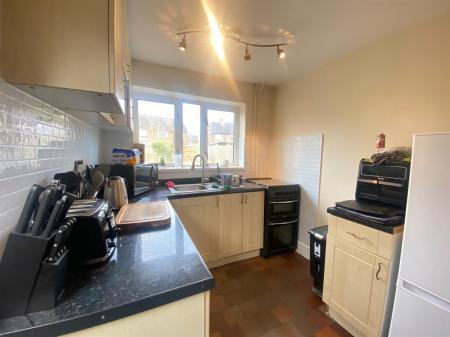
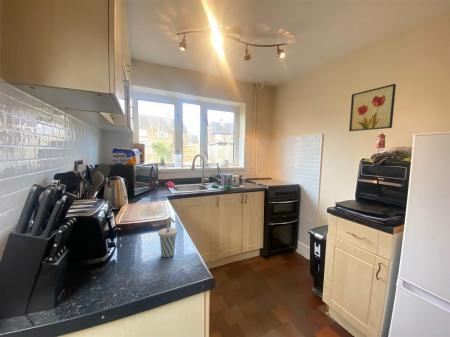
+ wall art (370, 109)
+ cup (168, 236)
